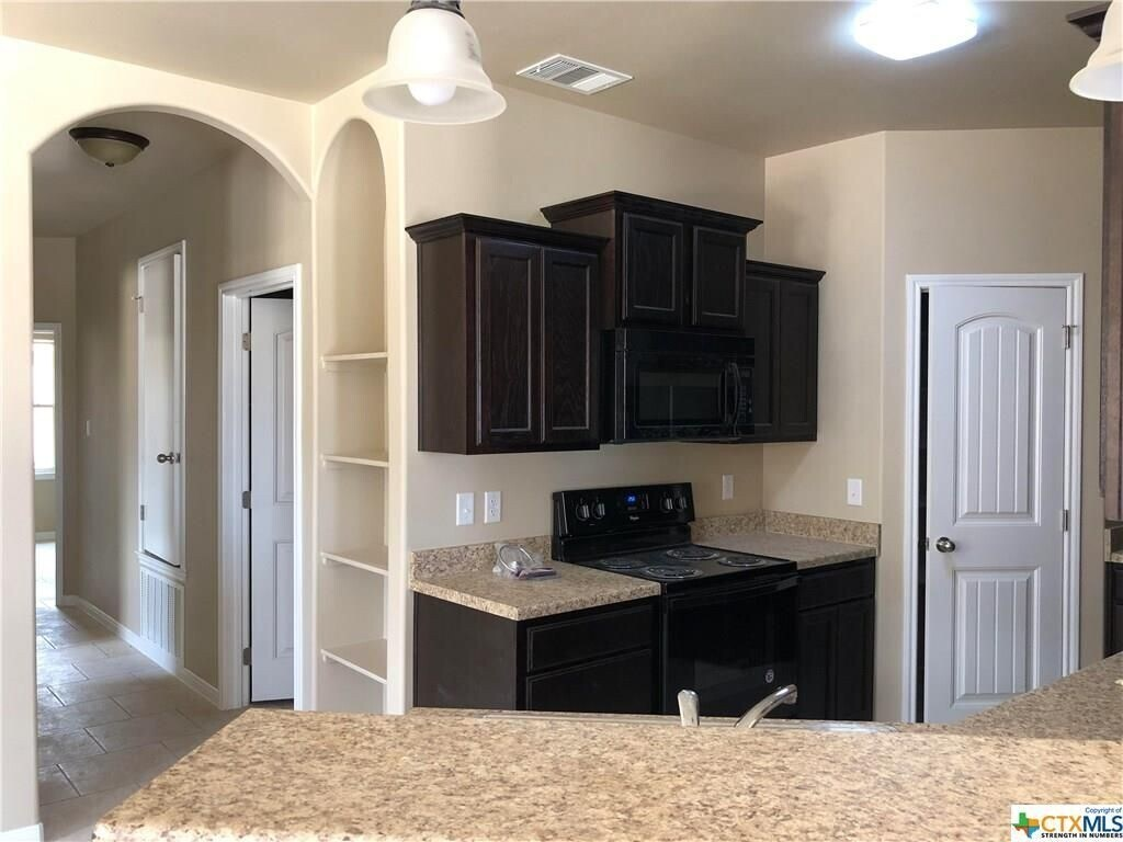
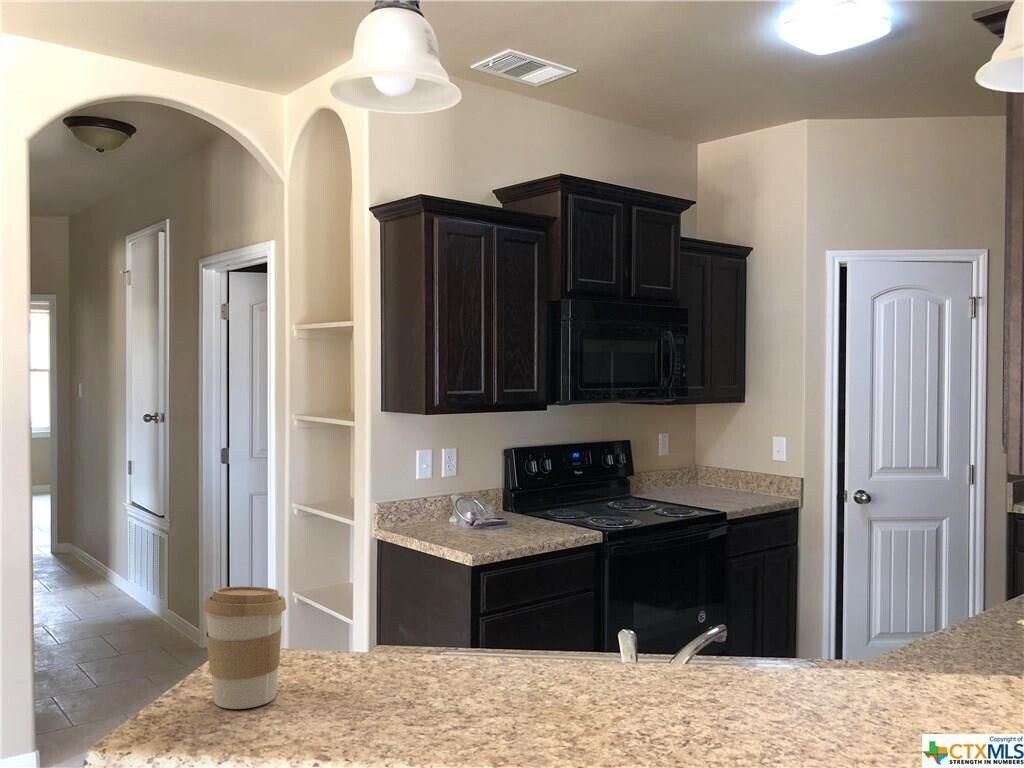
+ coffee cup (245, 642)
